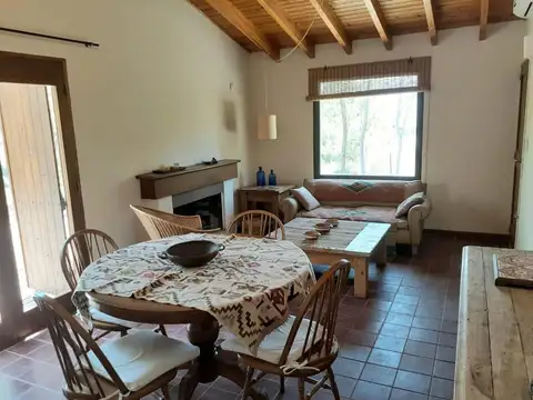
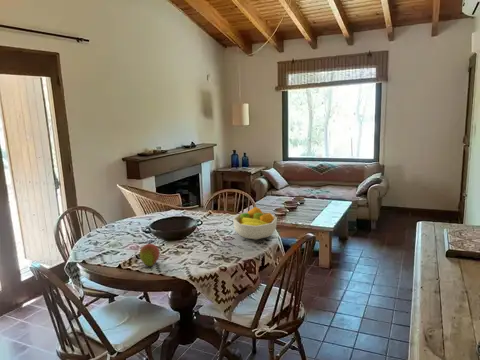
+ fruit bowl (255, 222)
+ fruit (149, 254)
